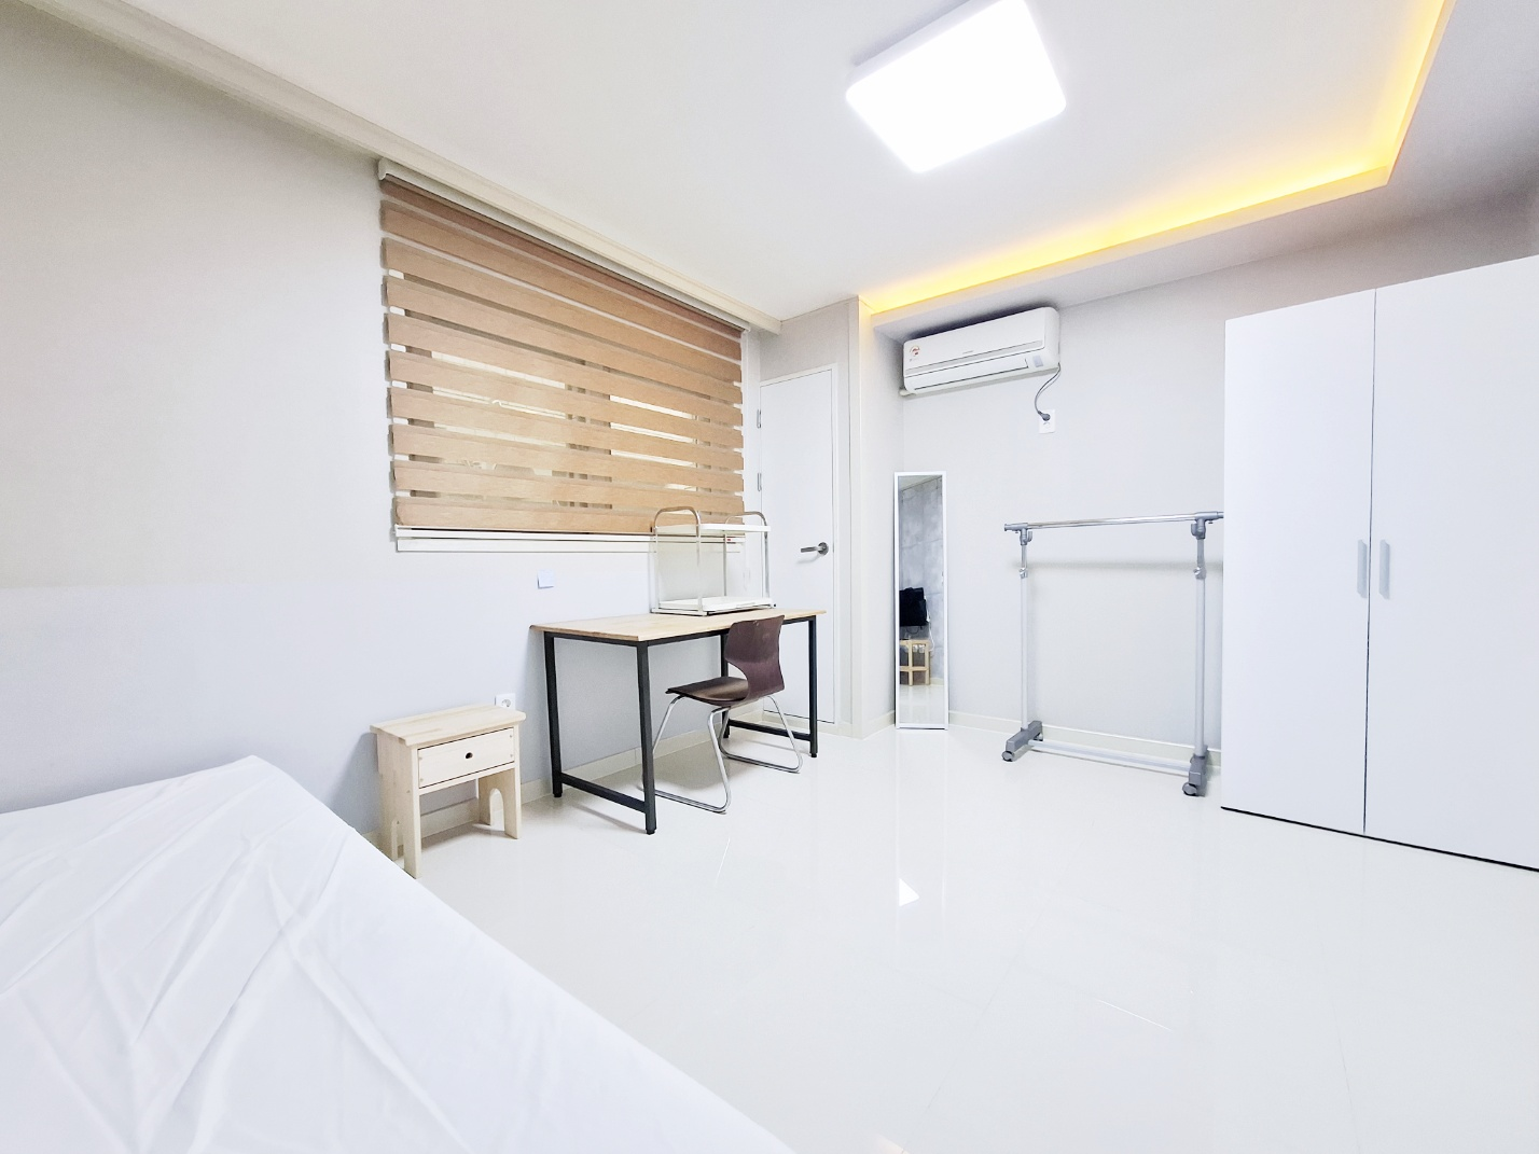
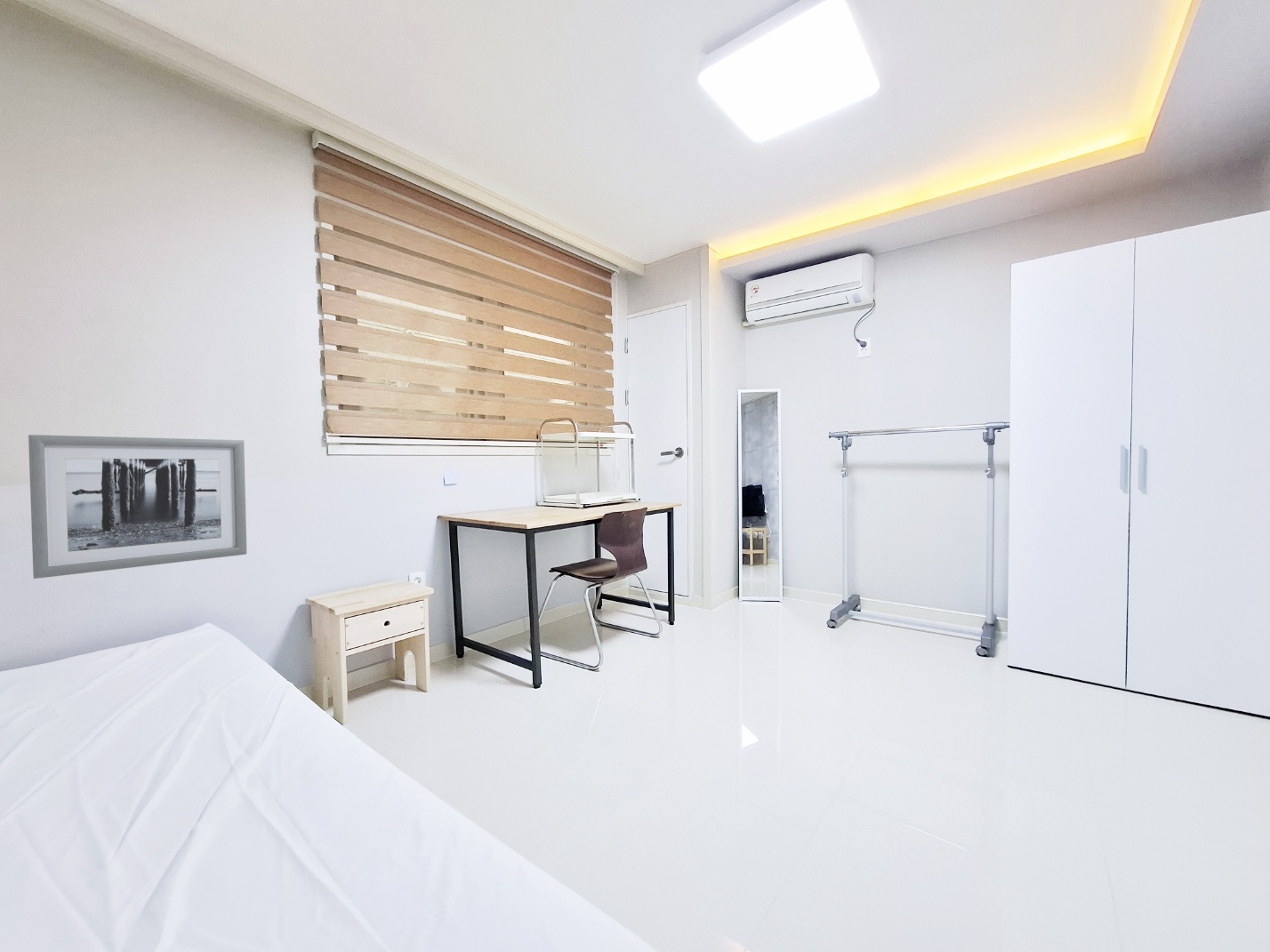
+ wall art (149, 501)
